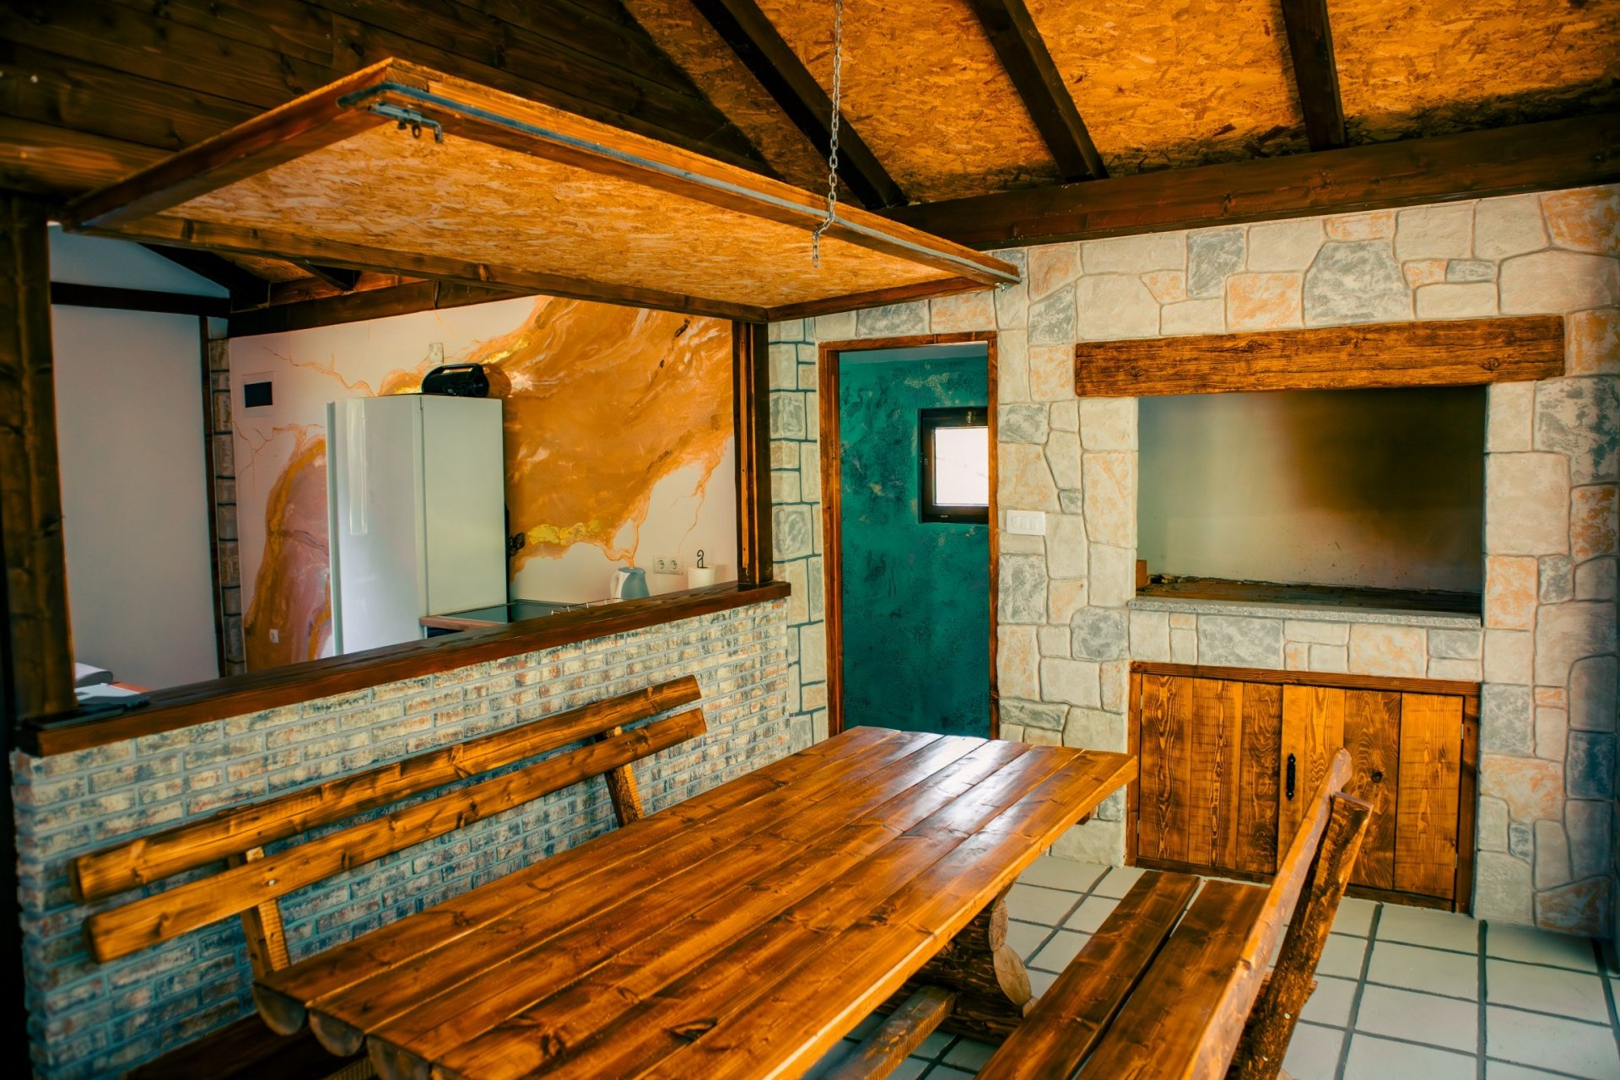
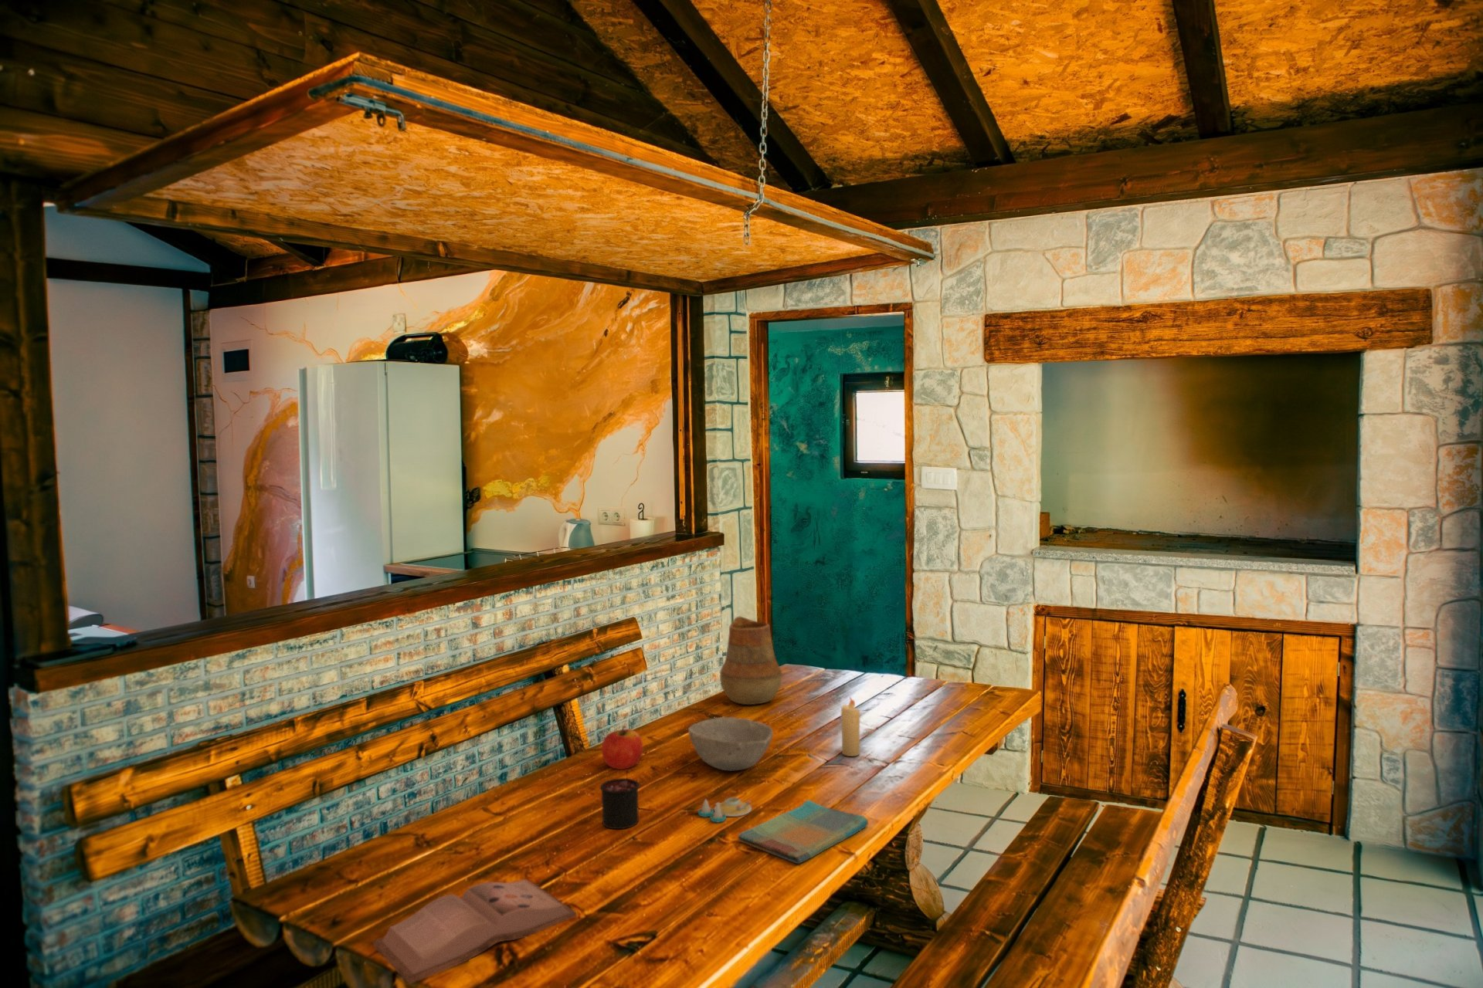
+ dish towel (804, 829)
+ apple (622, 747)
+ hardback book (477, 917)
+ candle (851, 724)
+ pitcher (748, 659)
+ bowl (732, 745)
+ salt and pepper shaker set (727, 804)
+ candle (619, 794)
